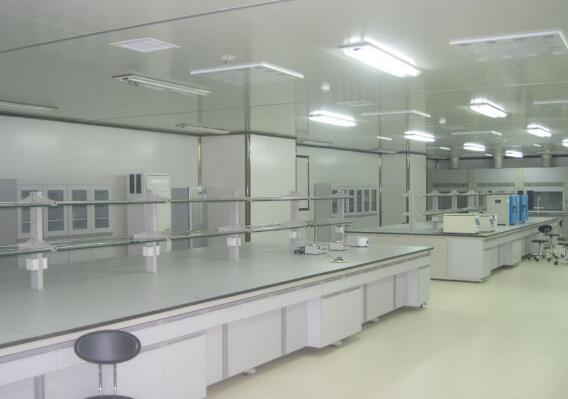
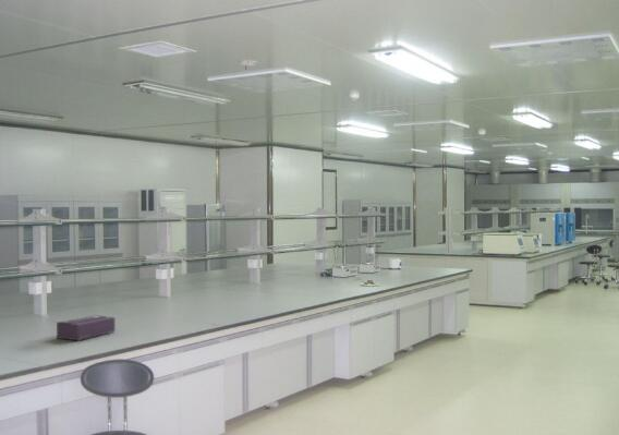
+ tissue box (86, 326)
